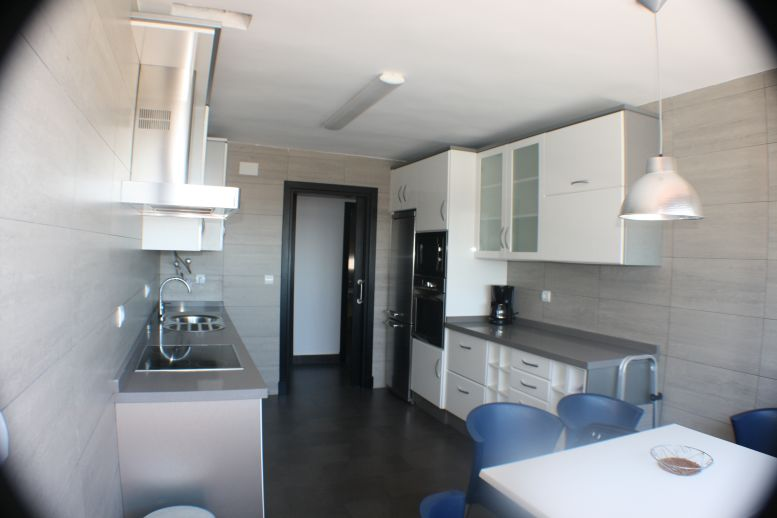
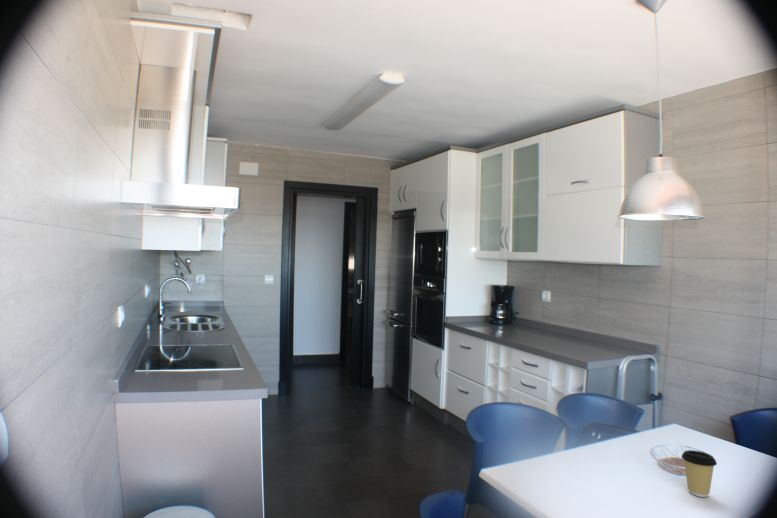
+ coffee cup (698, 473)
